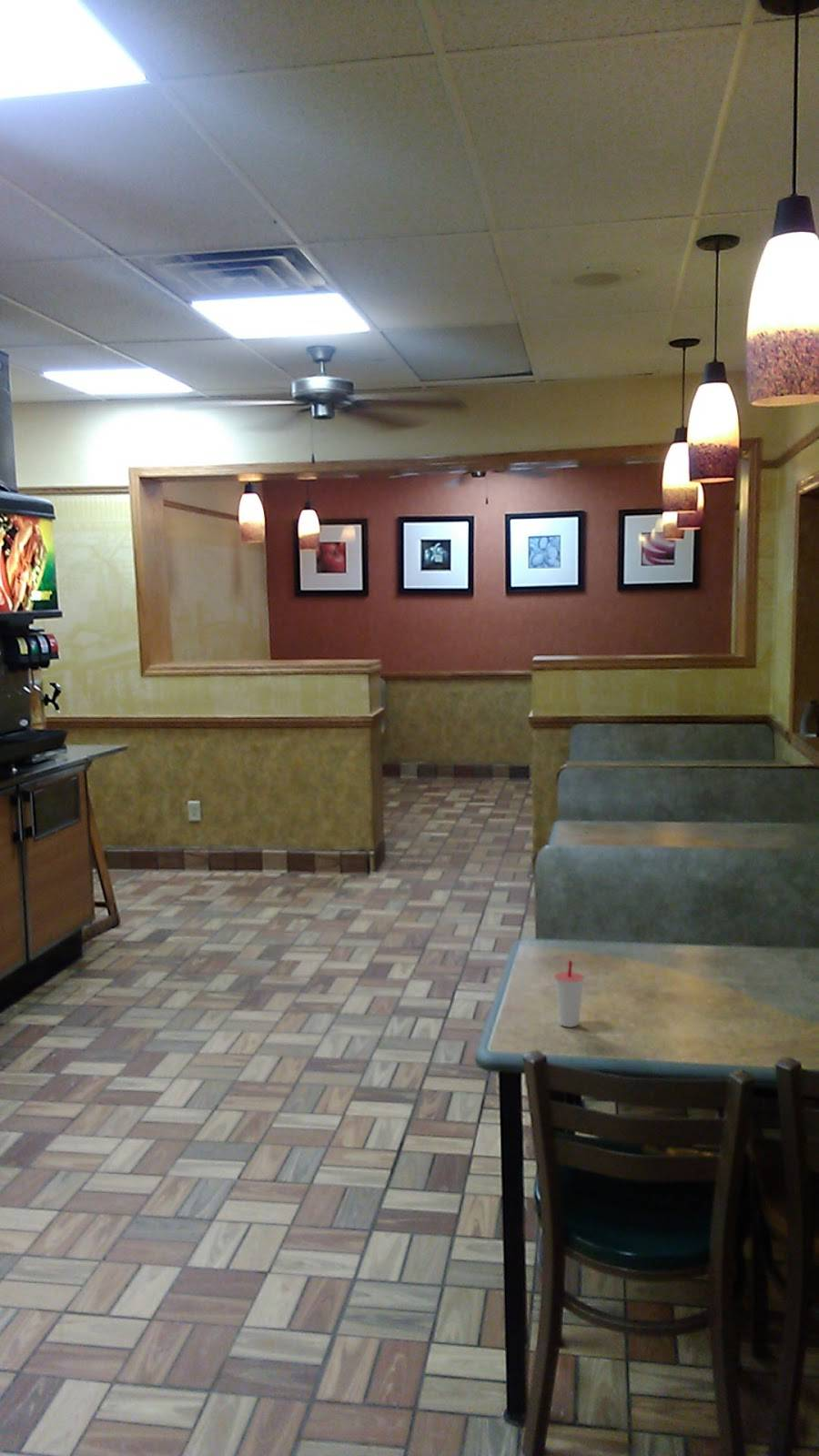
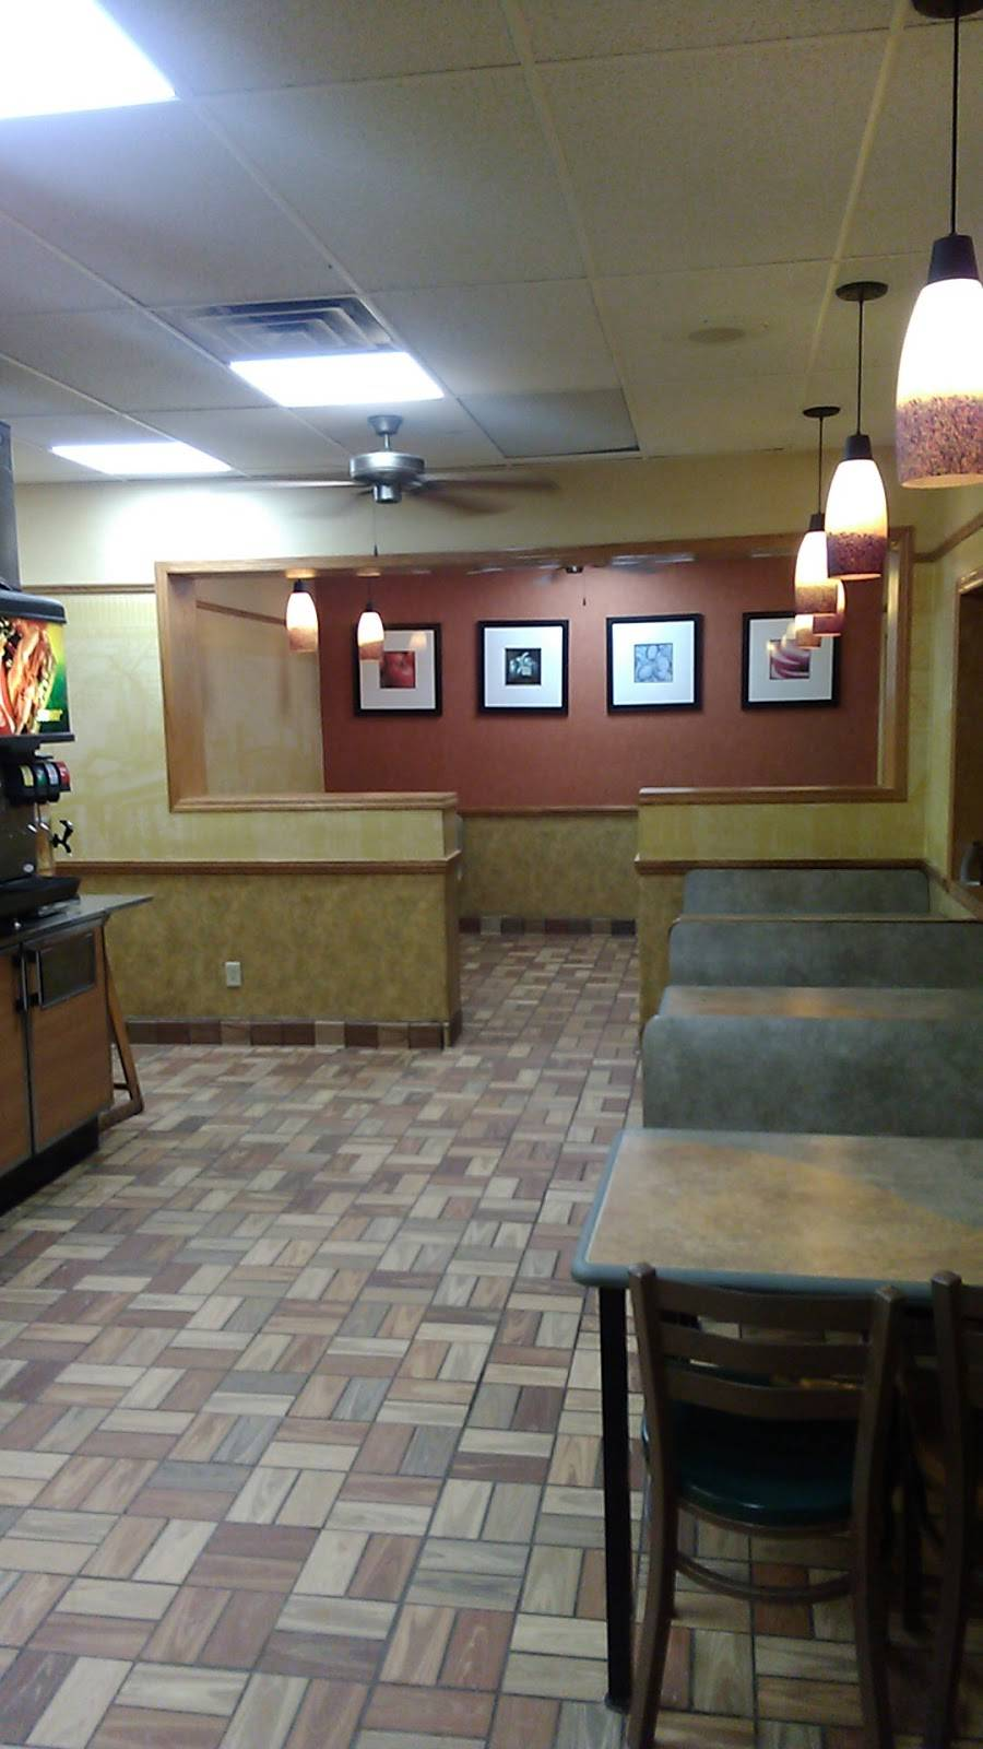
- cup (569, 992)
